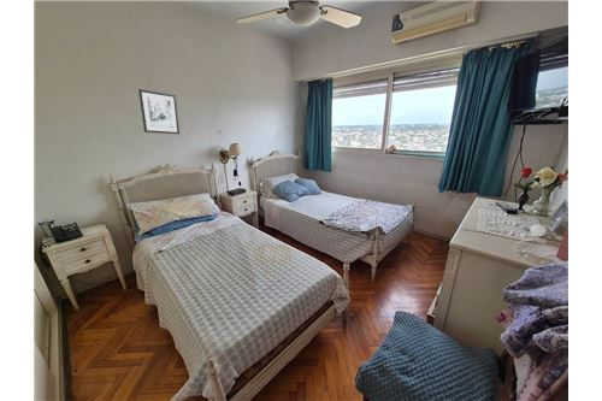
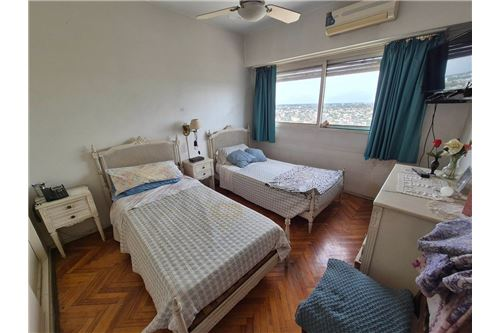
- wall art (160, 113)
